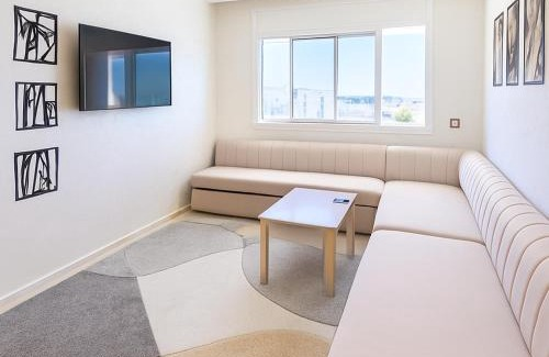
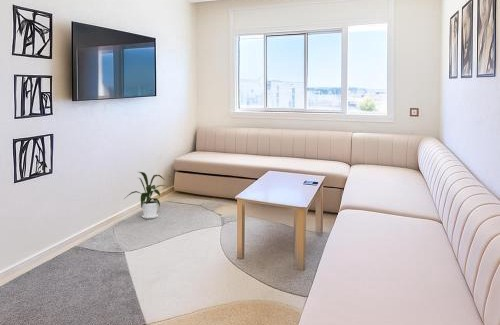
+ house plant (149, 194)
